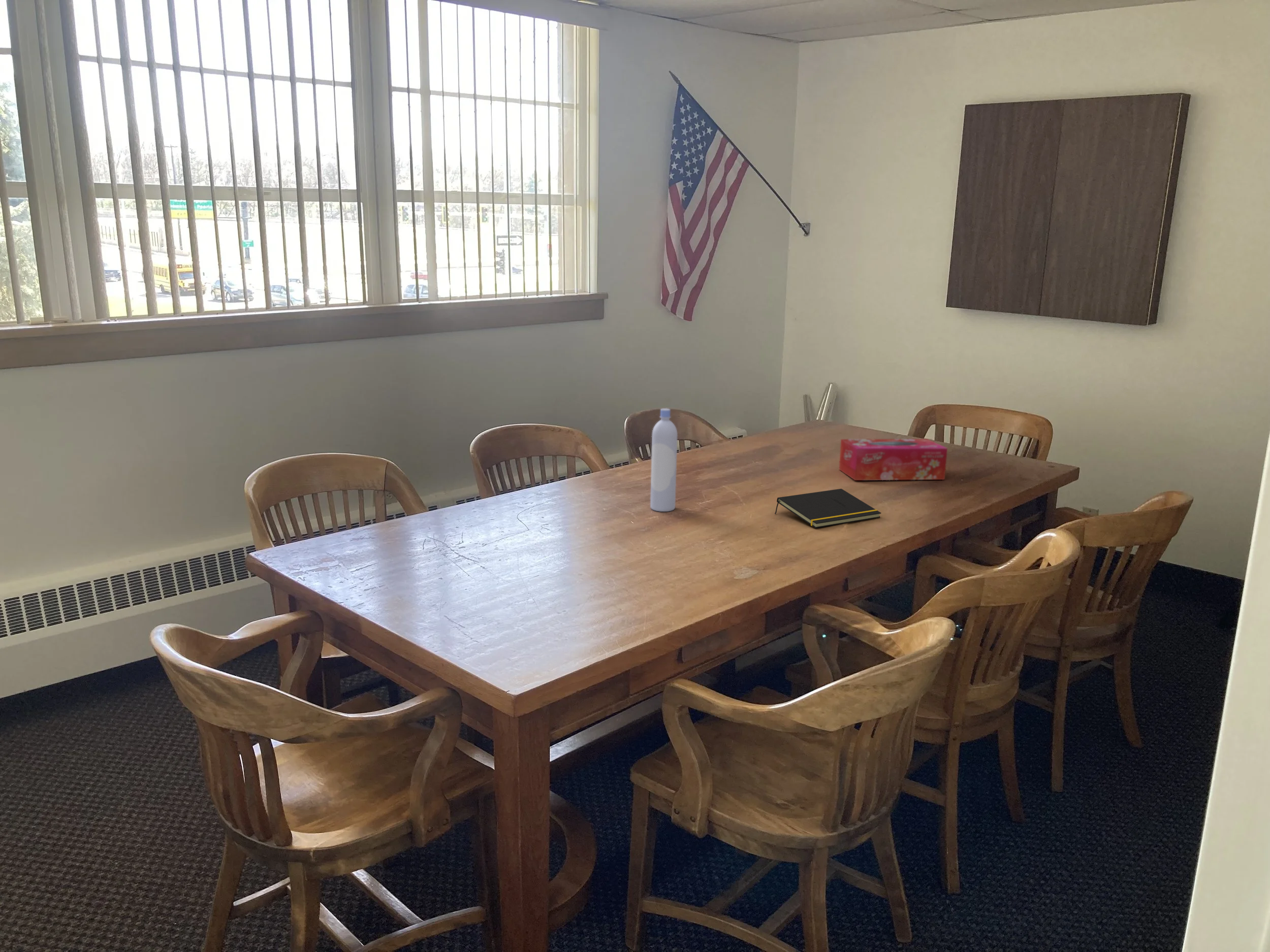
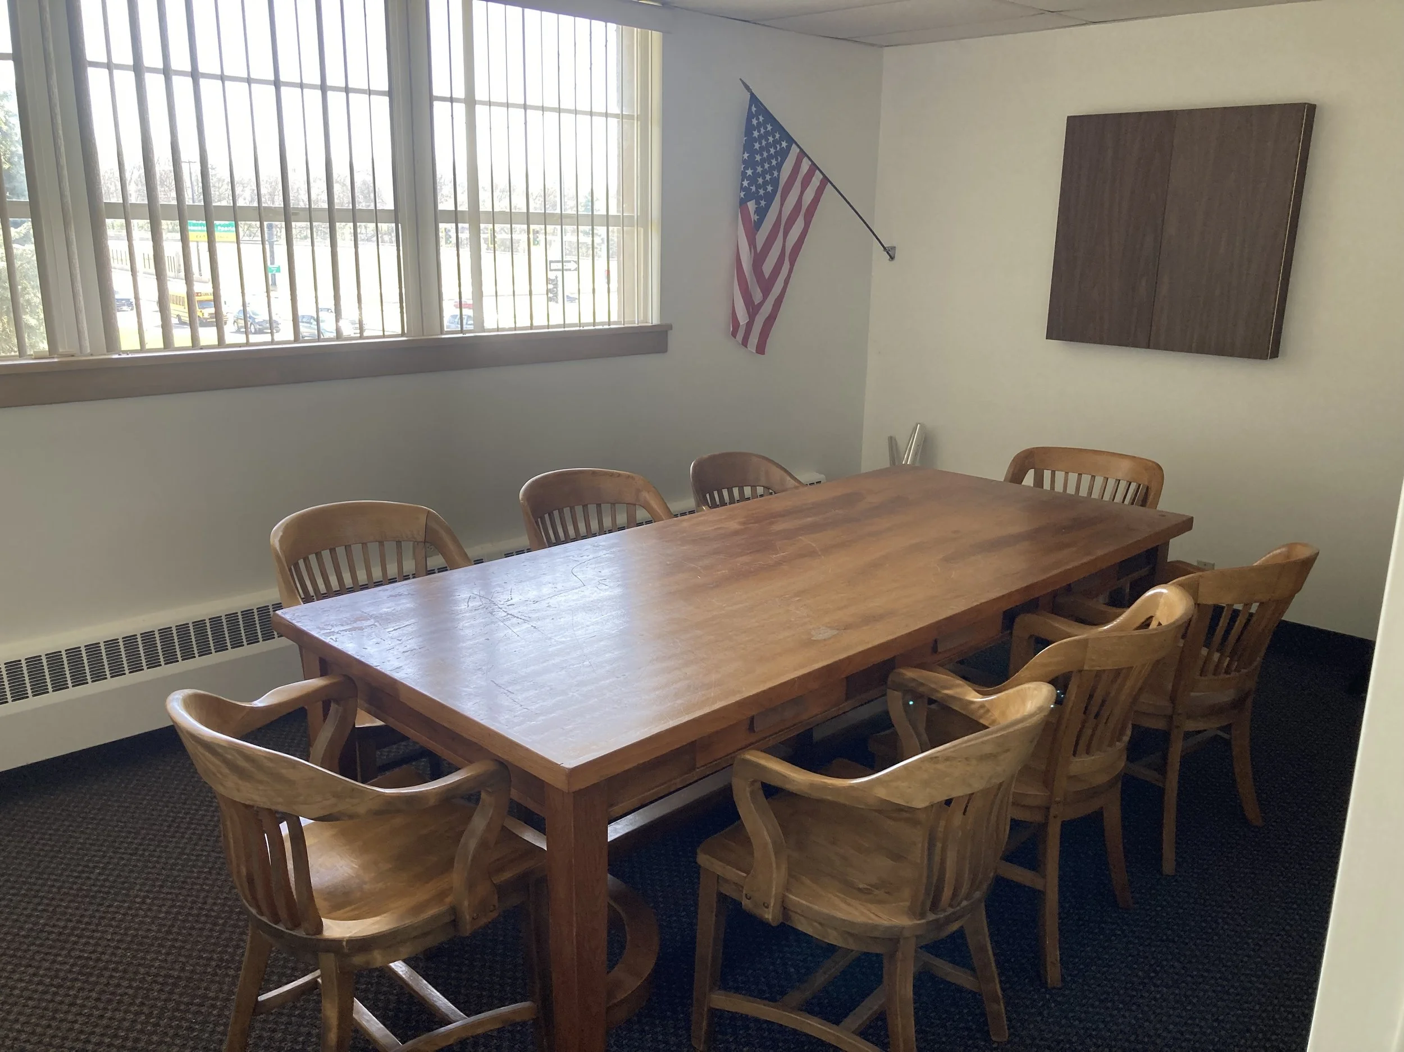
- bottle (664, 459)
- tissue box (892, 459)
- notepad (829, 507)
